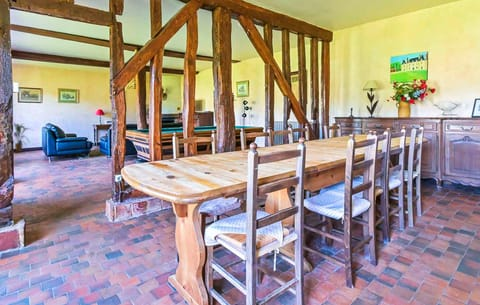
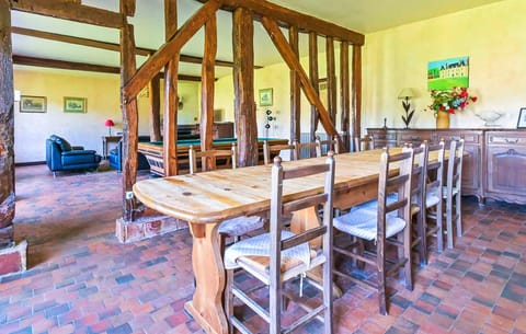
- house plant (22, 136)
